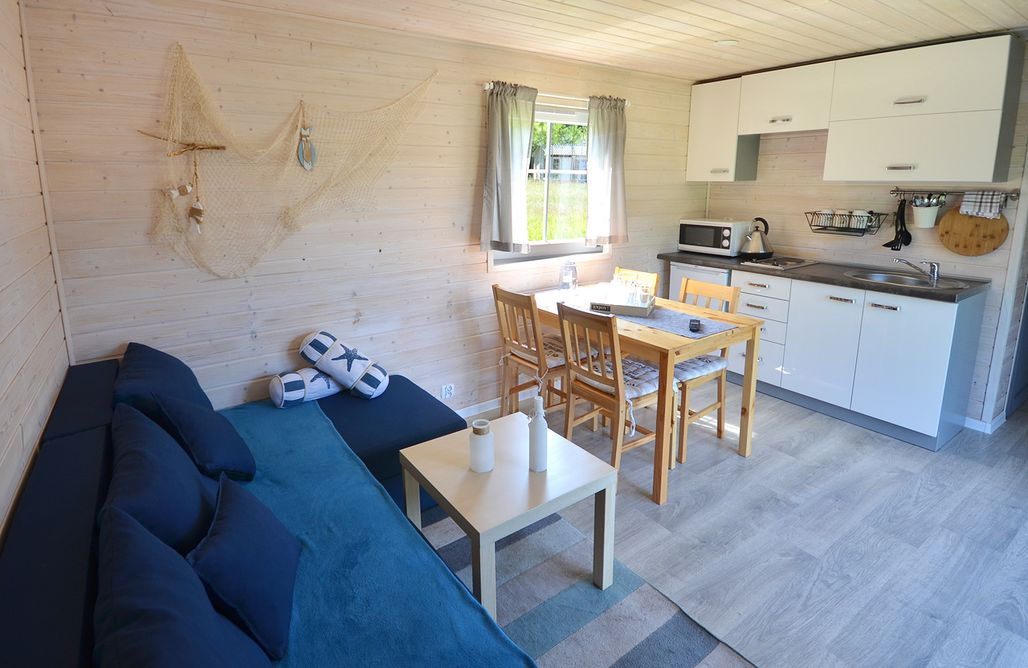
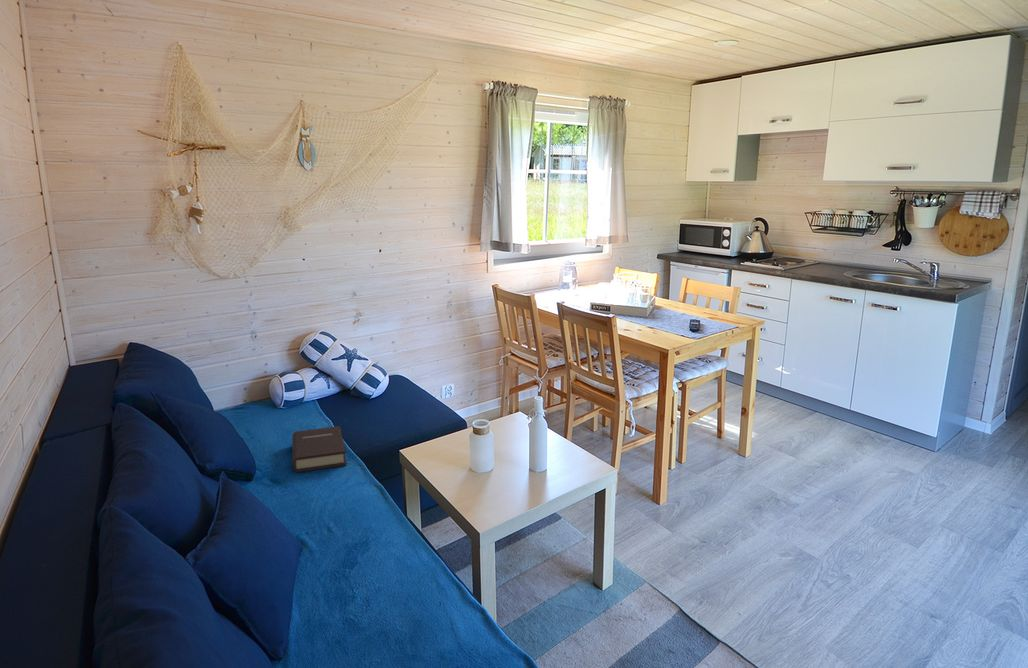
+ book (318, 447)
